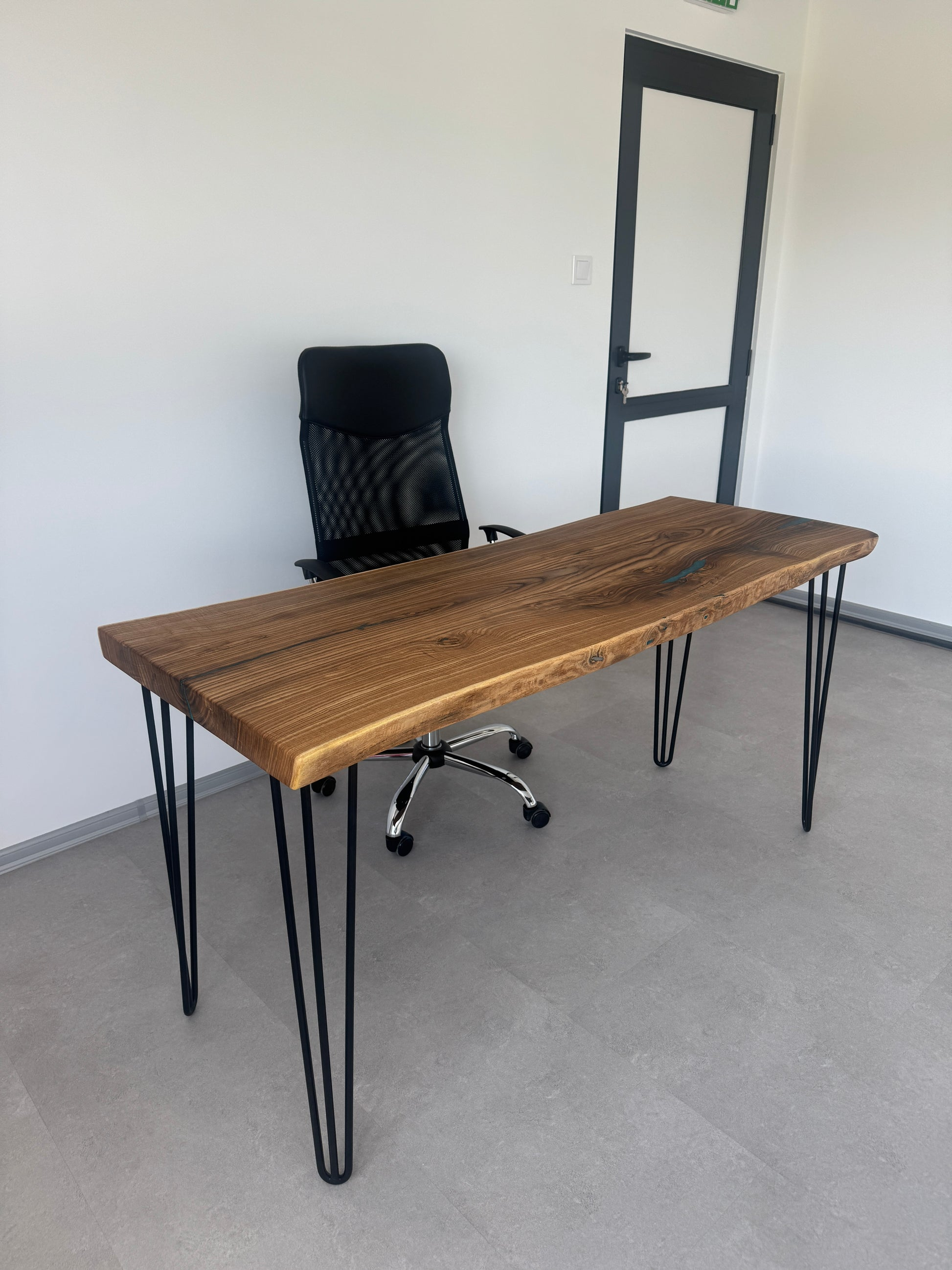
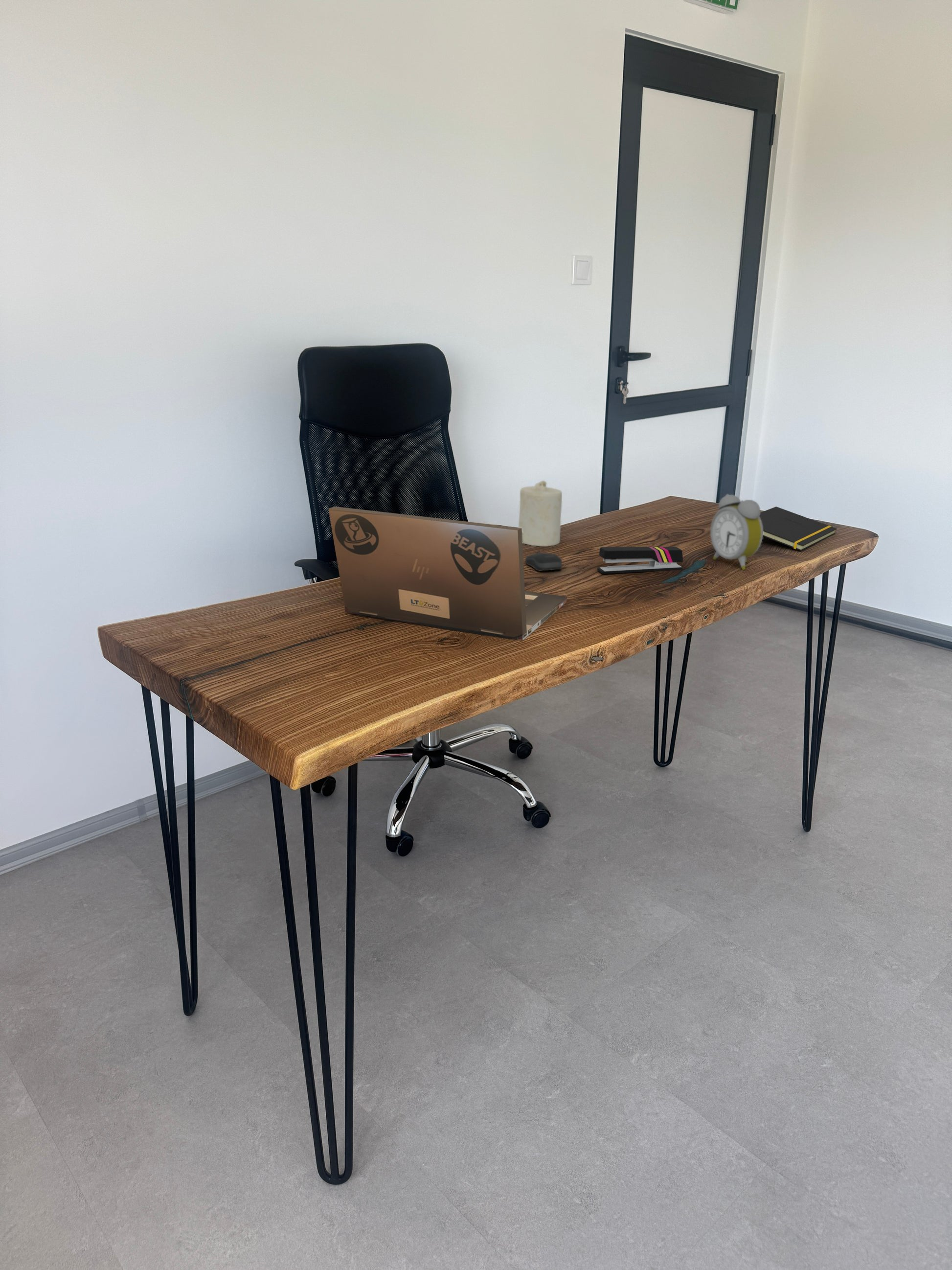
+ stapler (641, 558)
+ candle (539, 510)
+ alarm clock (739, 531)
+ computer mouse (544, 559)
+ laptop (454, 558)
+ notepad (788, 527)
